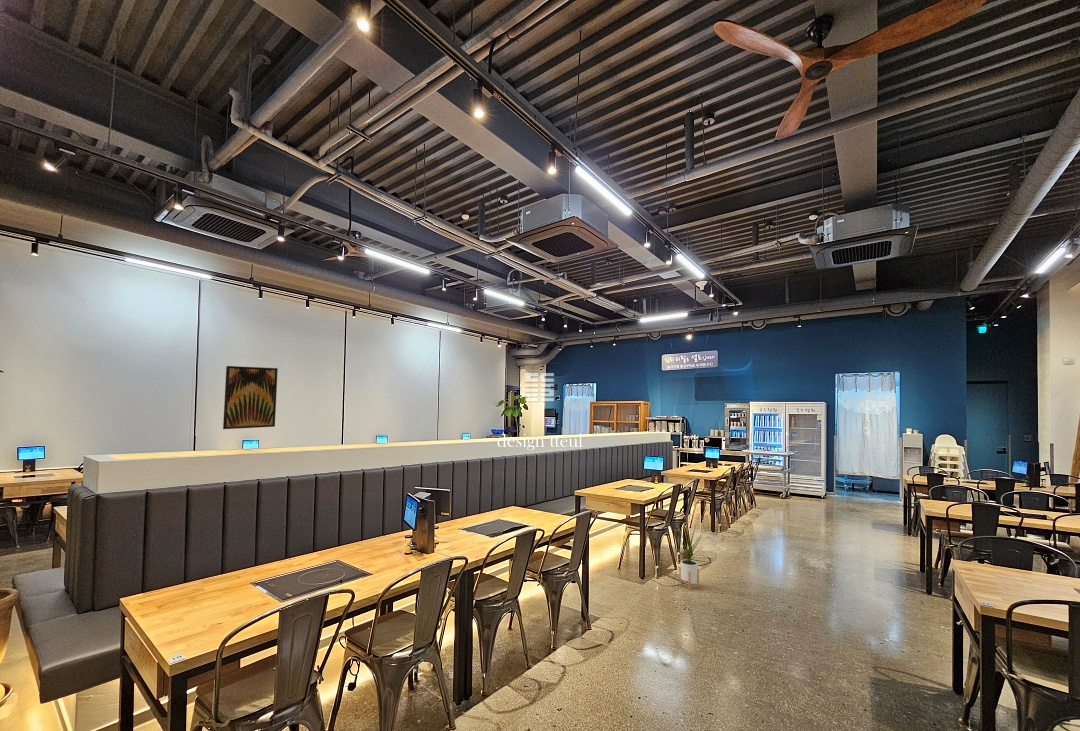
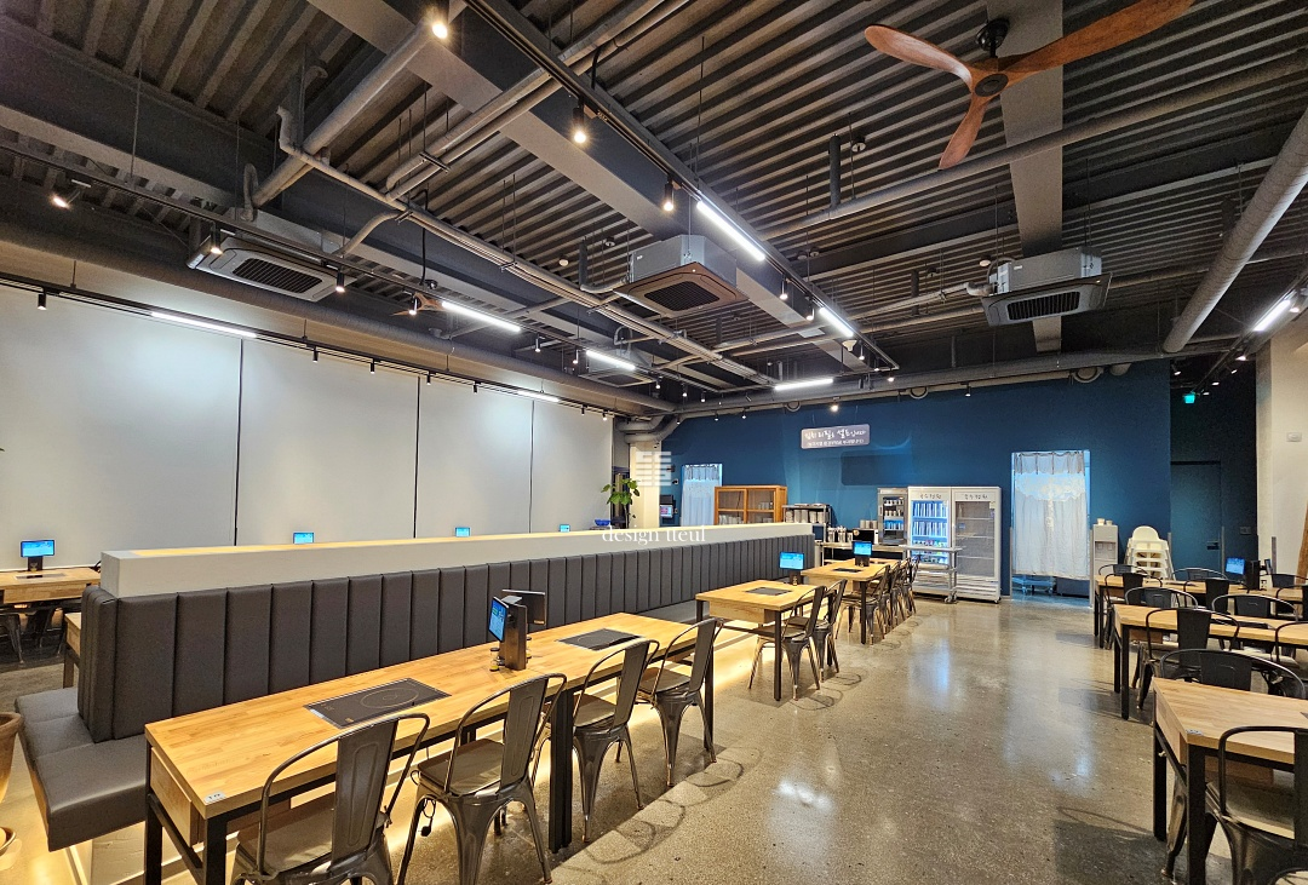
- wall art (251, 397)
- house plant (688, 554)
